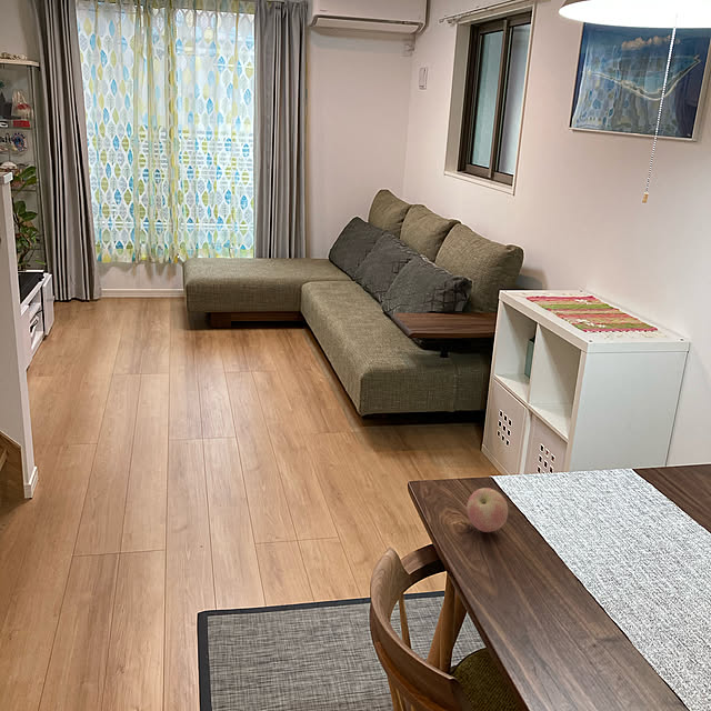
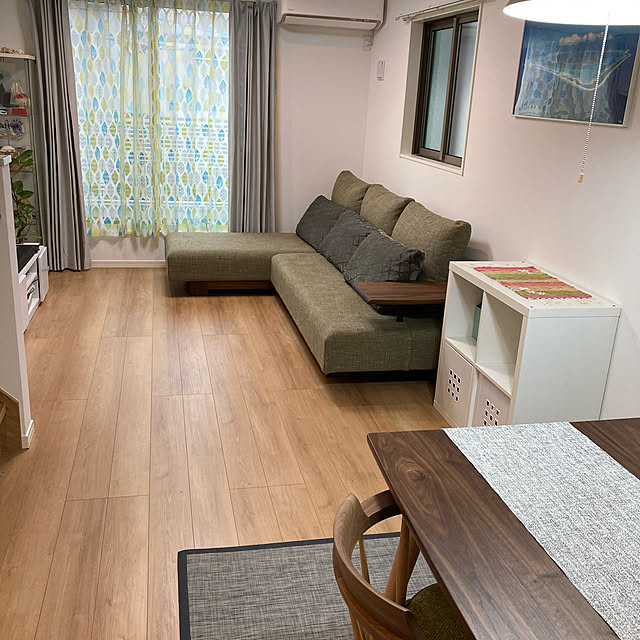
- apple (487, 510)
